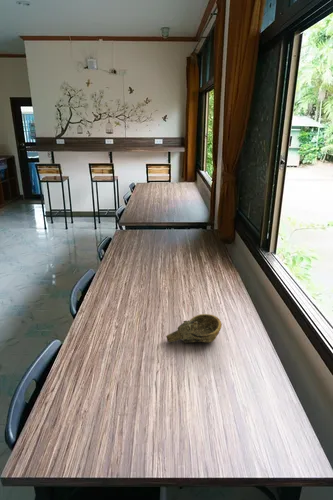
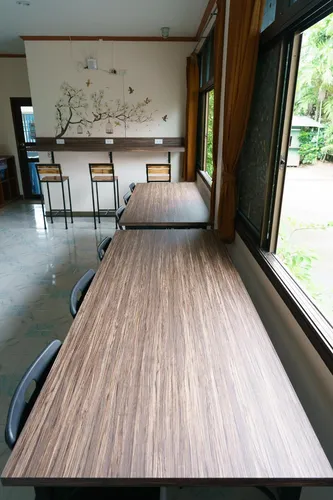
- decorative bowl (193, 329)
